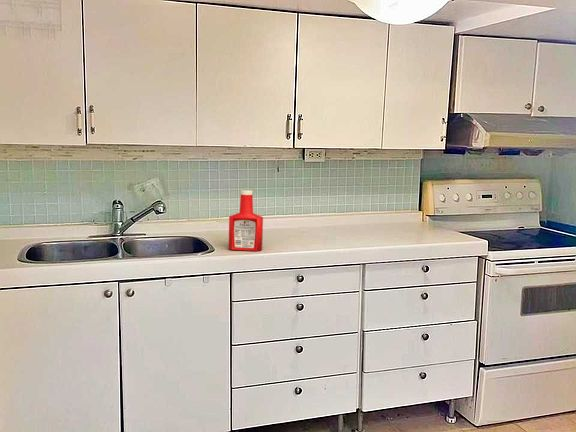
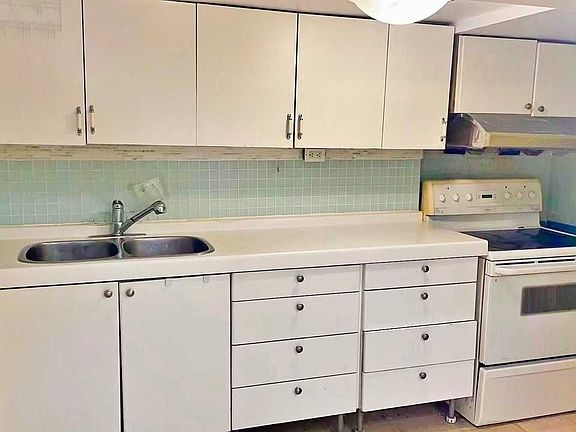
- soap bottle (246, 220)
